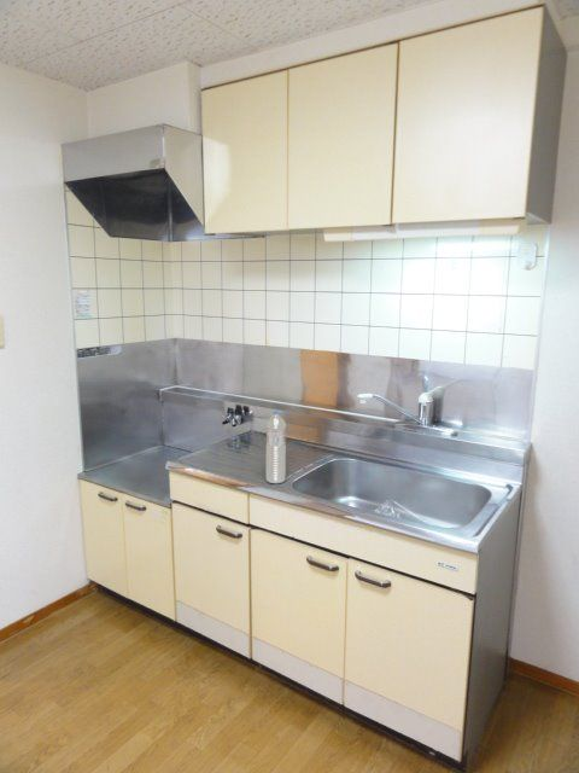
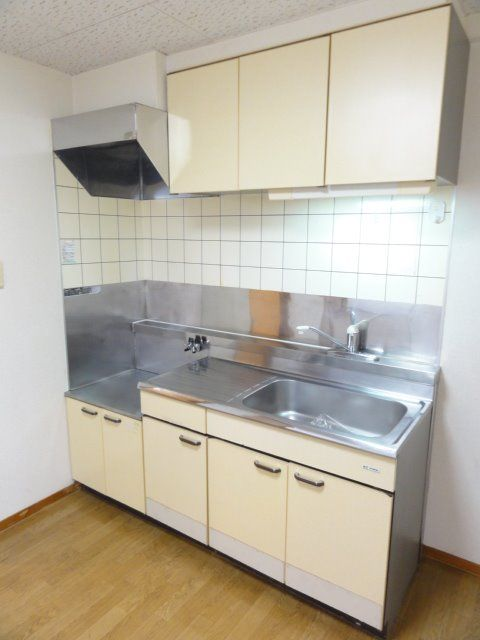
- water bottle (275, 446)
